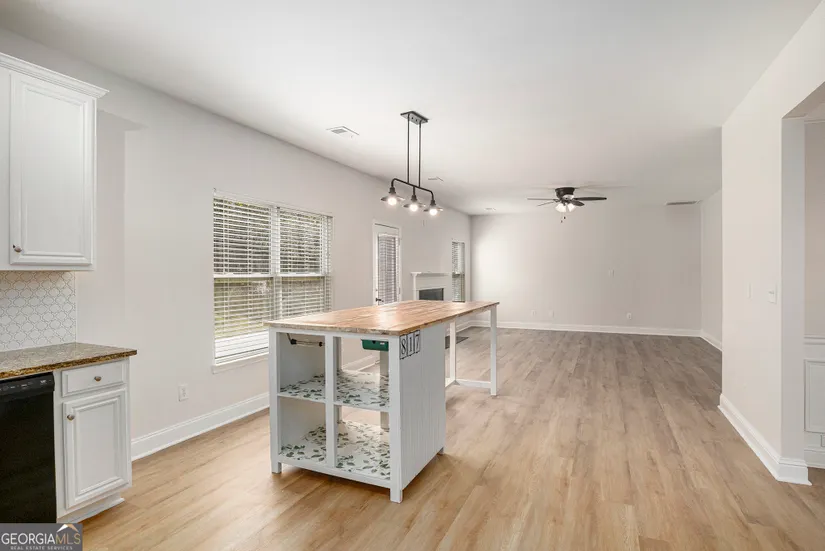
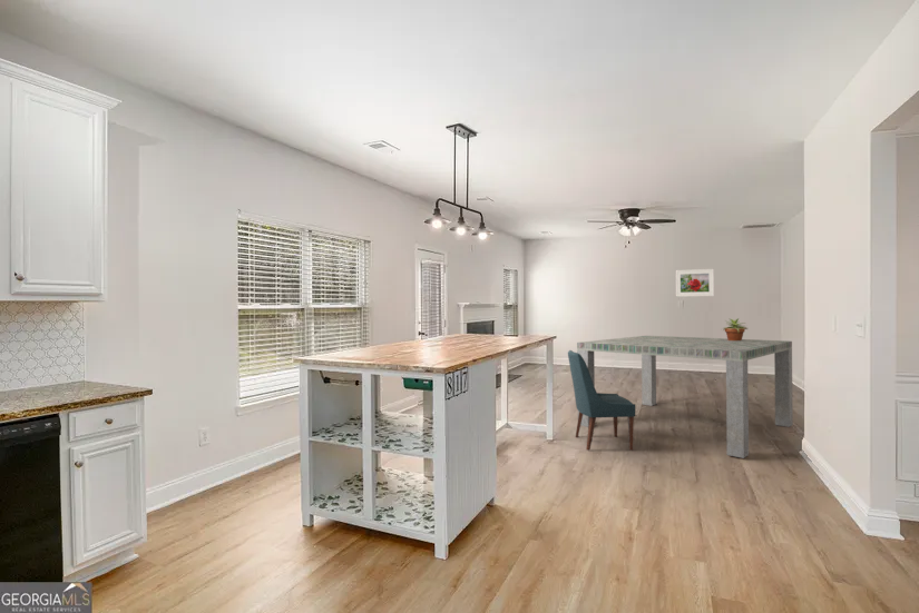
+ chair (598, 397)
+ potted plant (733, 328)
+ dining table (690, 357)
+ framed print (694, 283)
